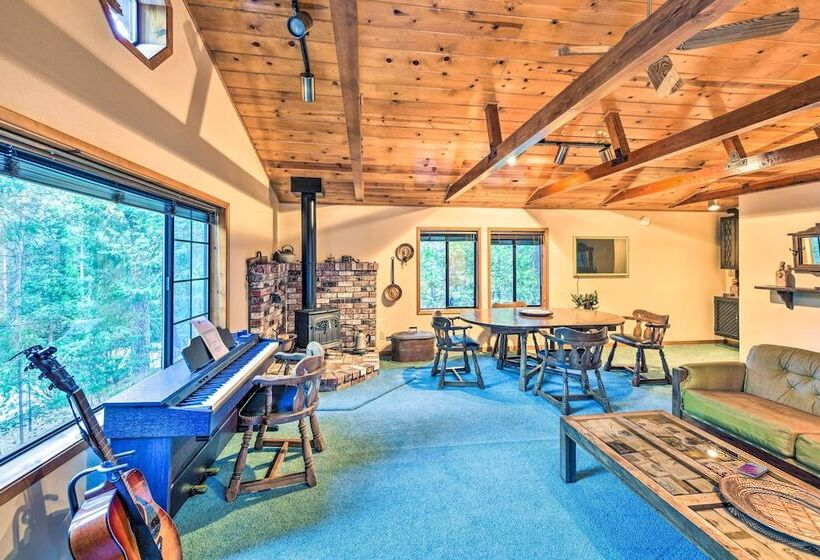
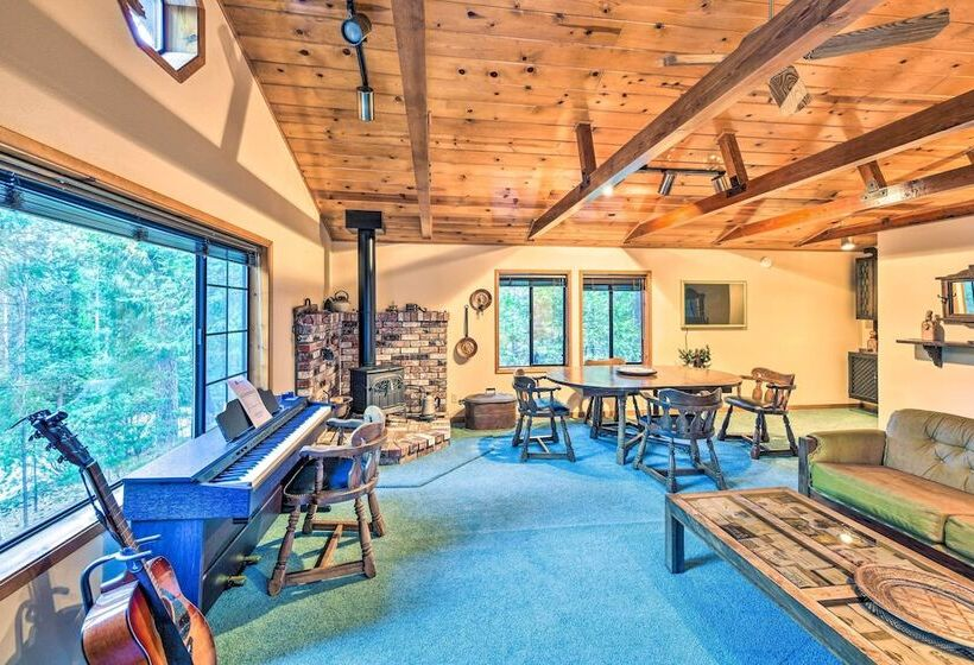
- smartphone (752, 469)
